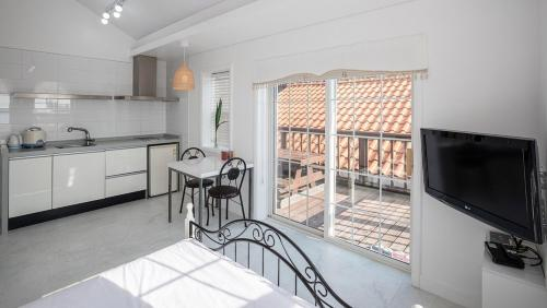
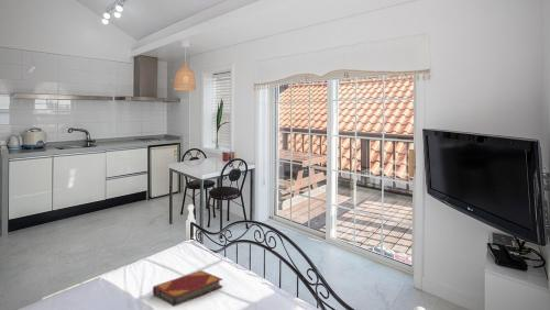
+ hardback book (188, 286)
